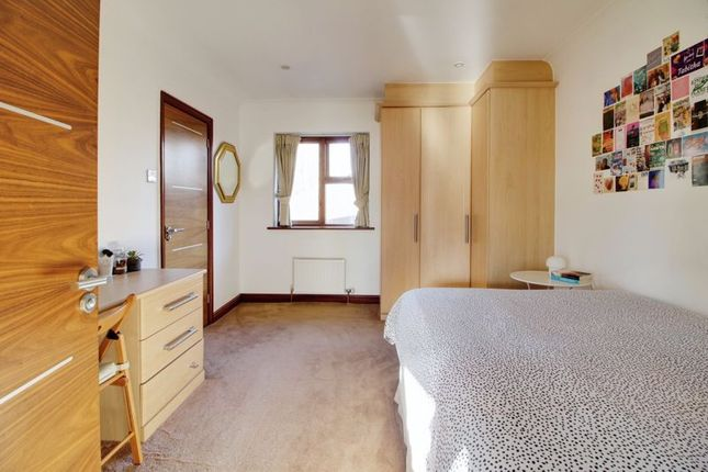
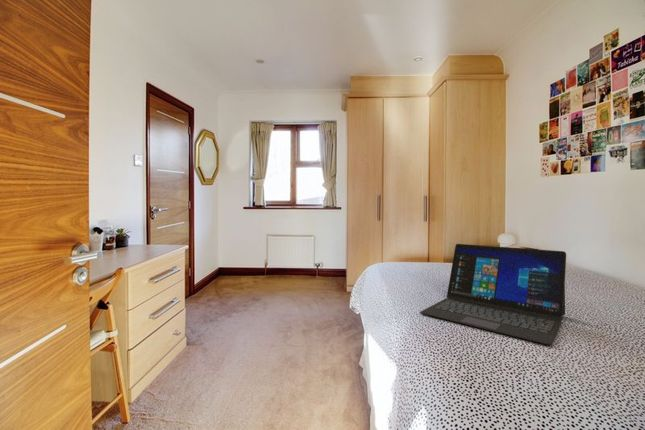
+ laptop (492, 282)
